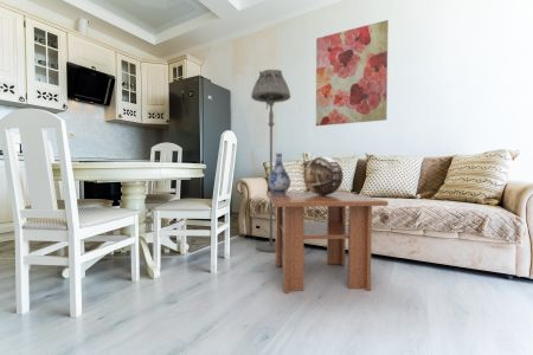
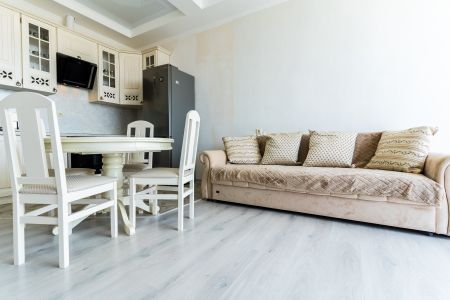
- coffee table (316, 235)
- floor lamp (270, 161)
- vase (278, 173)
- decorative bowl (322, 175)
- wall art (349, 76)
